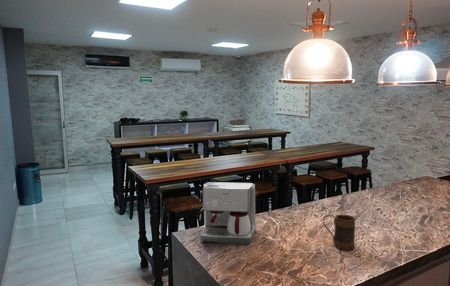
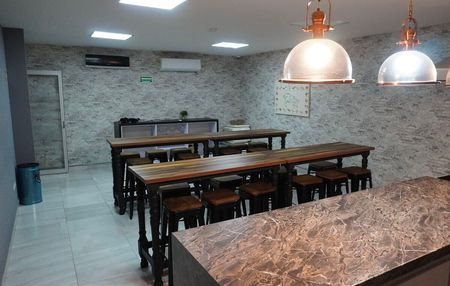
- coffee maker (227, 210)
- mug (338, 230)
